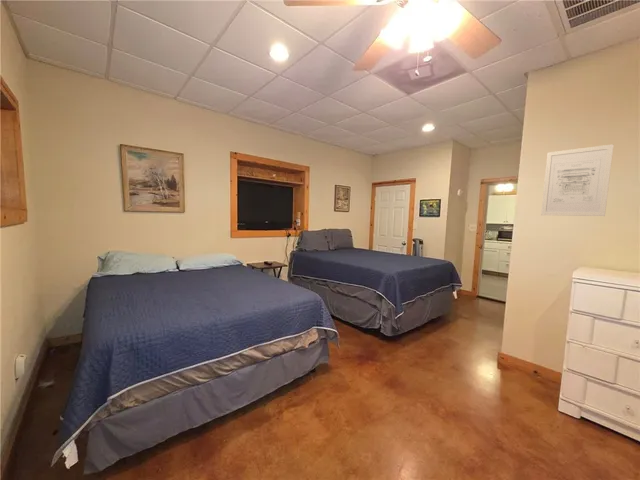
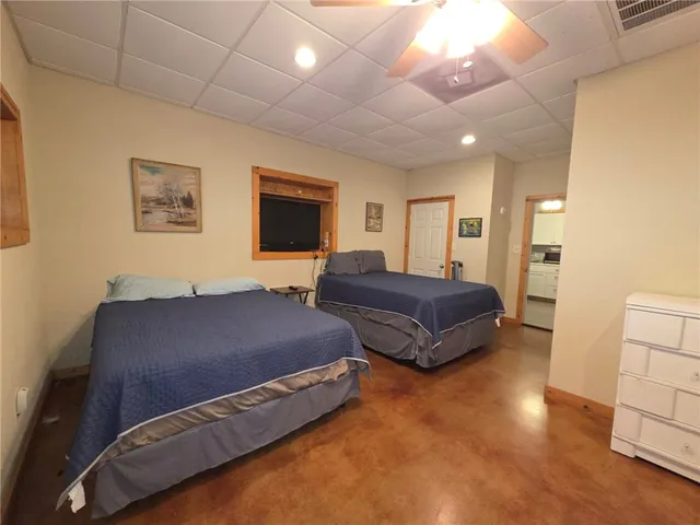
- wall art (574, 182)
